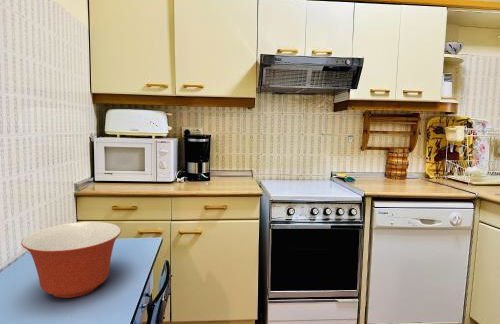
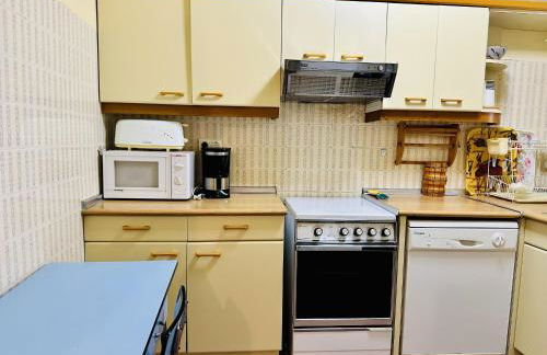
- mixing bowl (75, 260)
